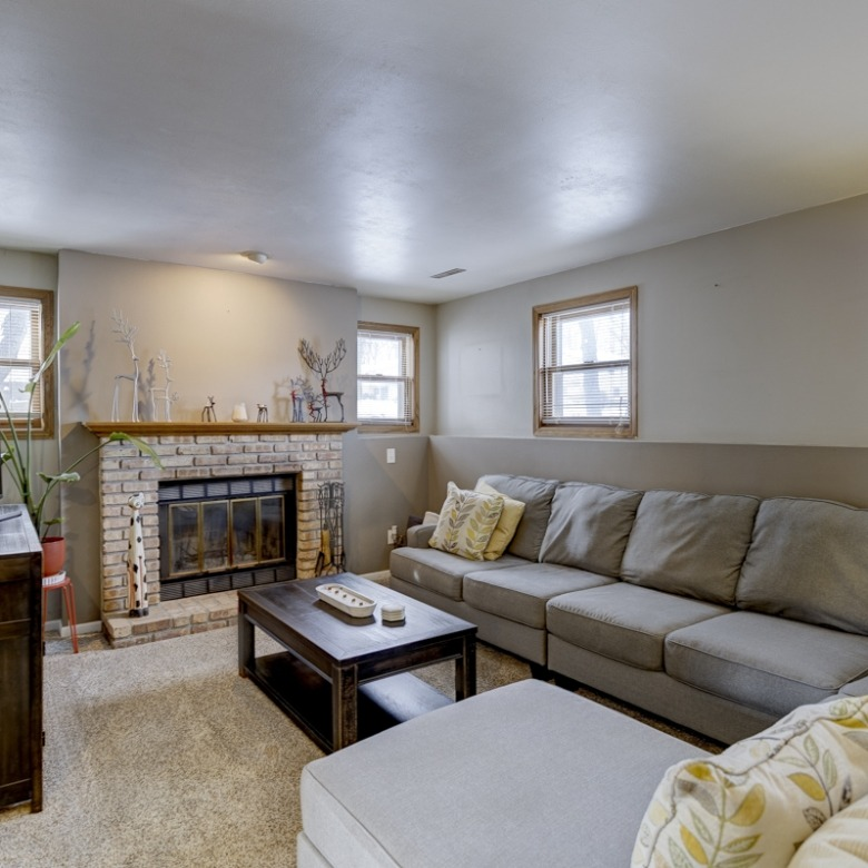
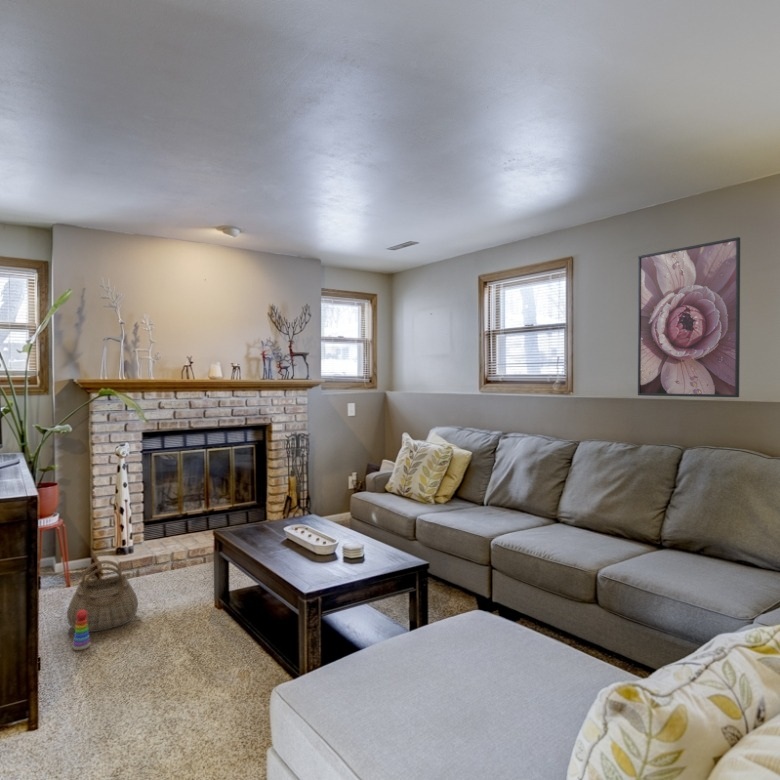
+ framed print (685, 322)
+ basket (103, 593)
+ stacking toy (81, 628)
